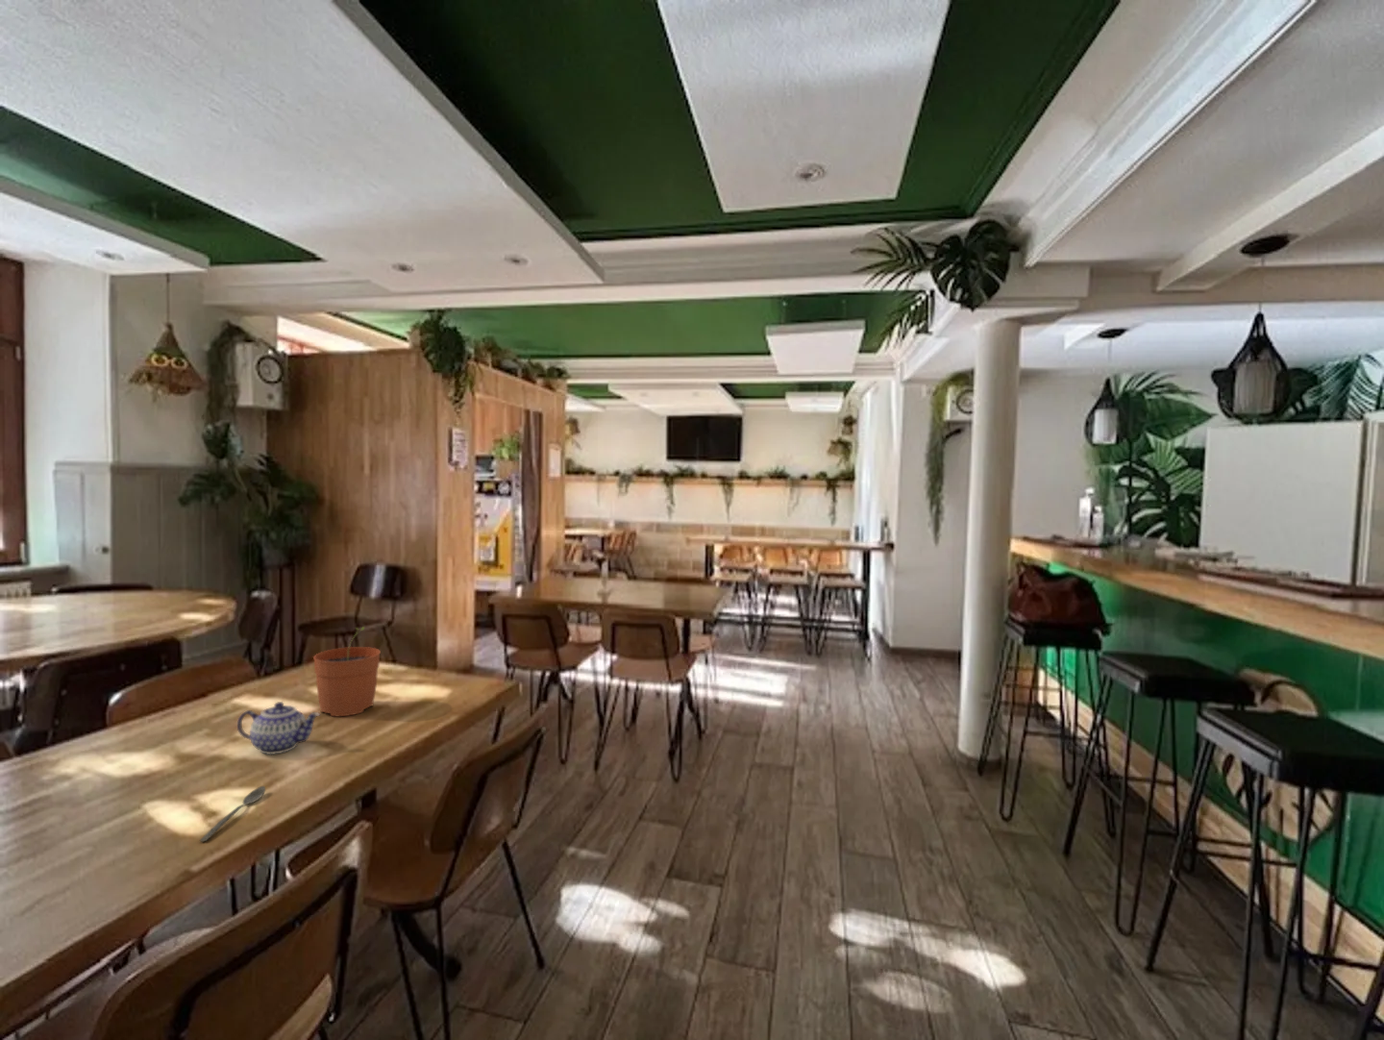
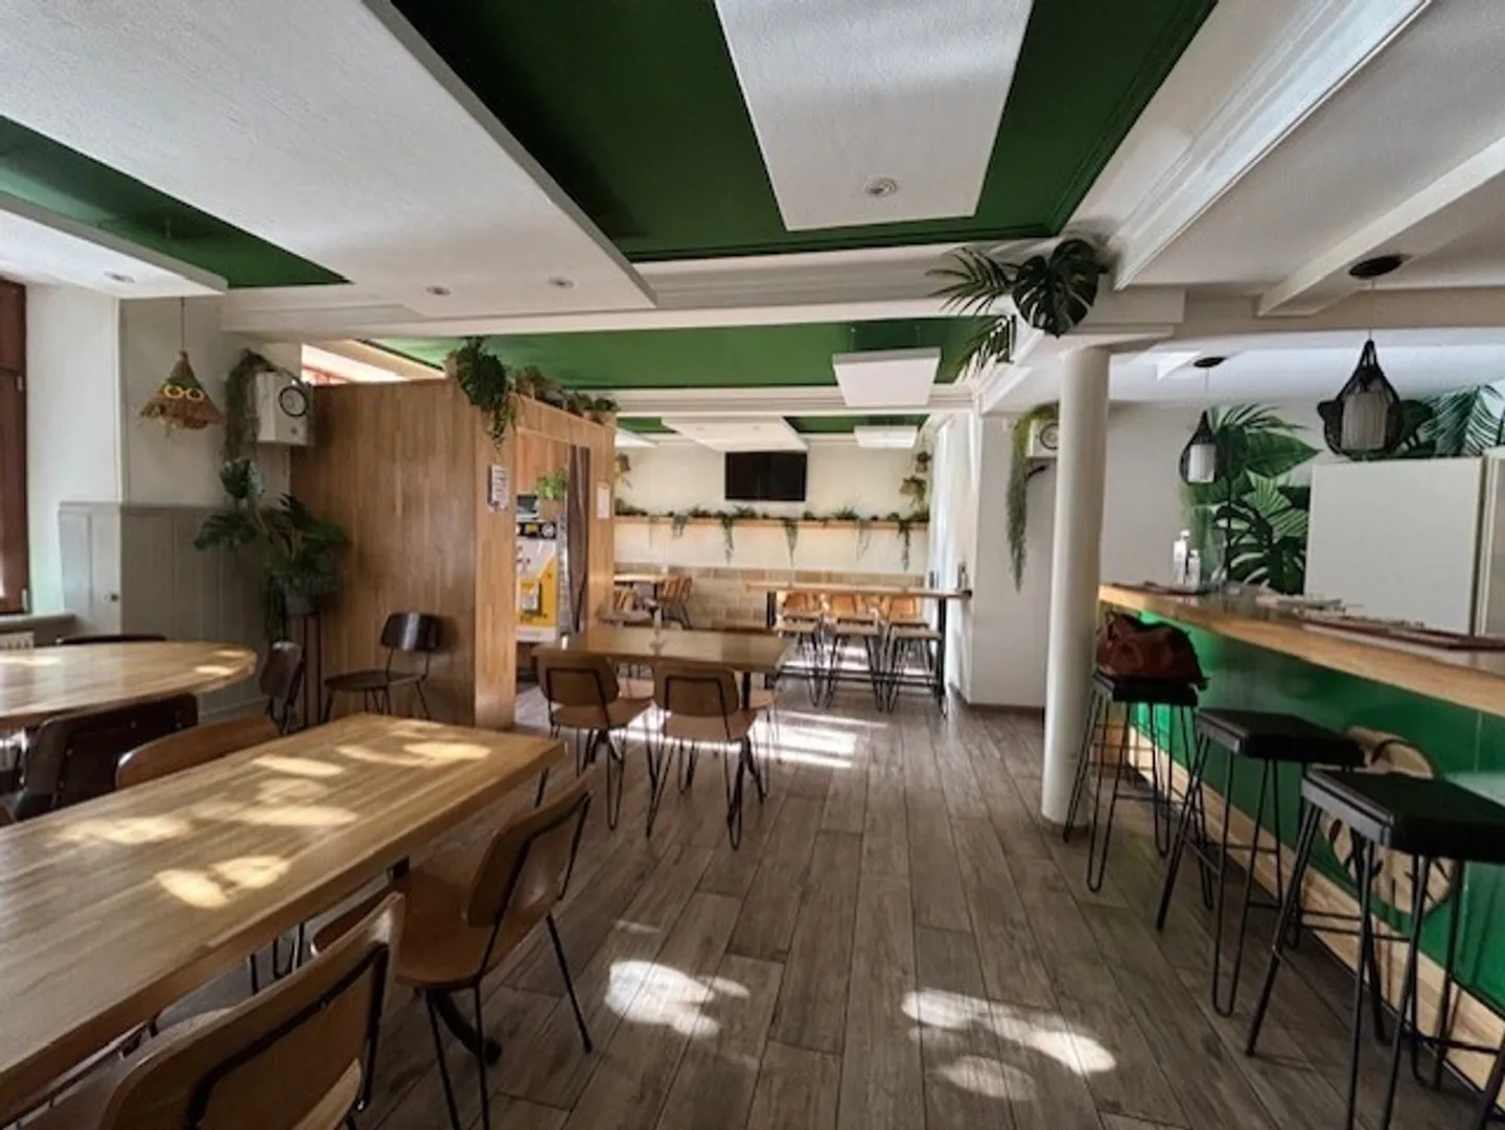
- spoon (235, 812)
- plant pot (347, 667)
- teapot (279, 724)
